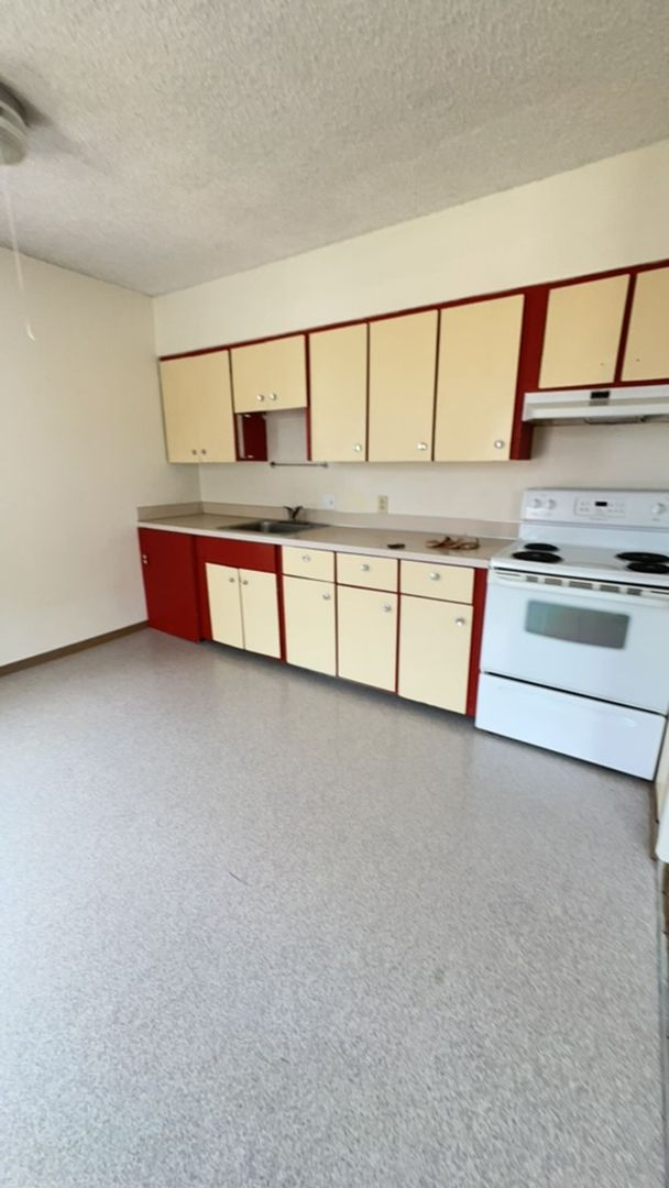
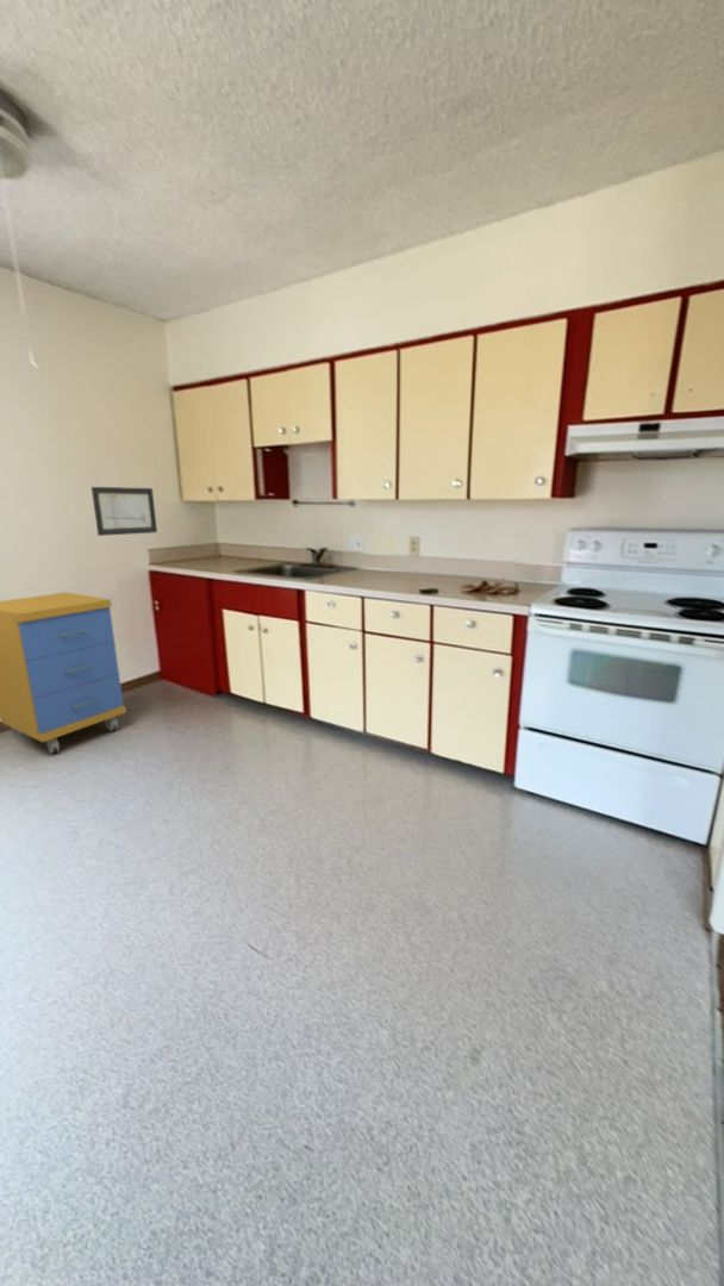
+ storage cabinet (56, 669)
+ wall art (125, 511)
